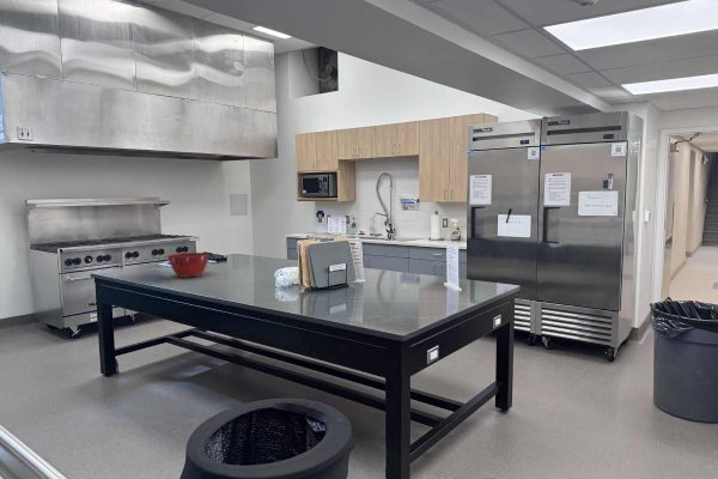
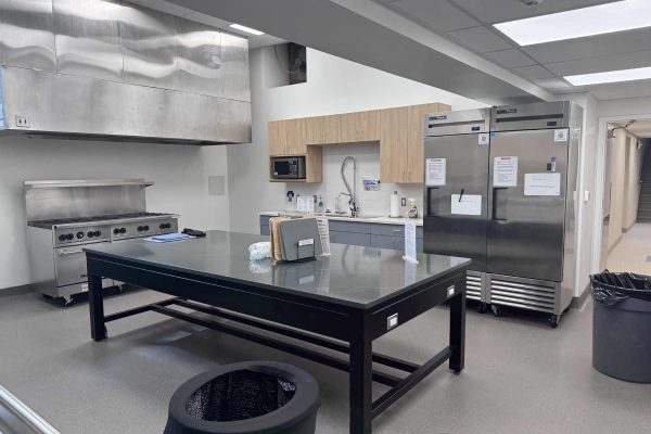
- mixing bowl (189, 265)
